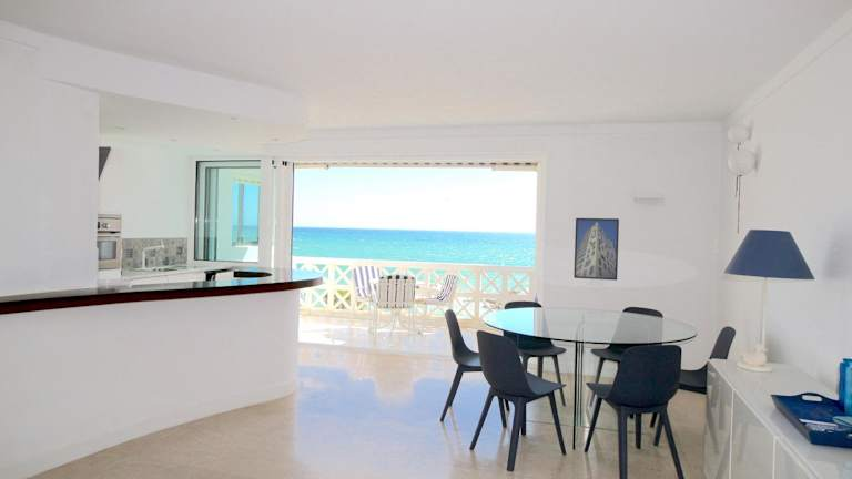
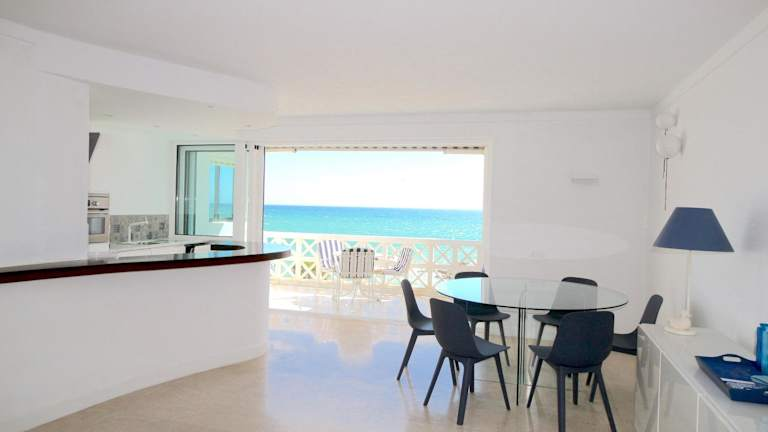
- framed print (596, 248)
